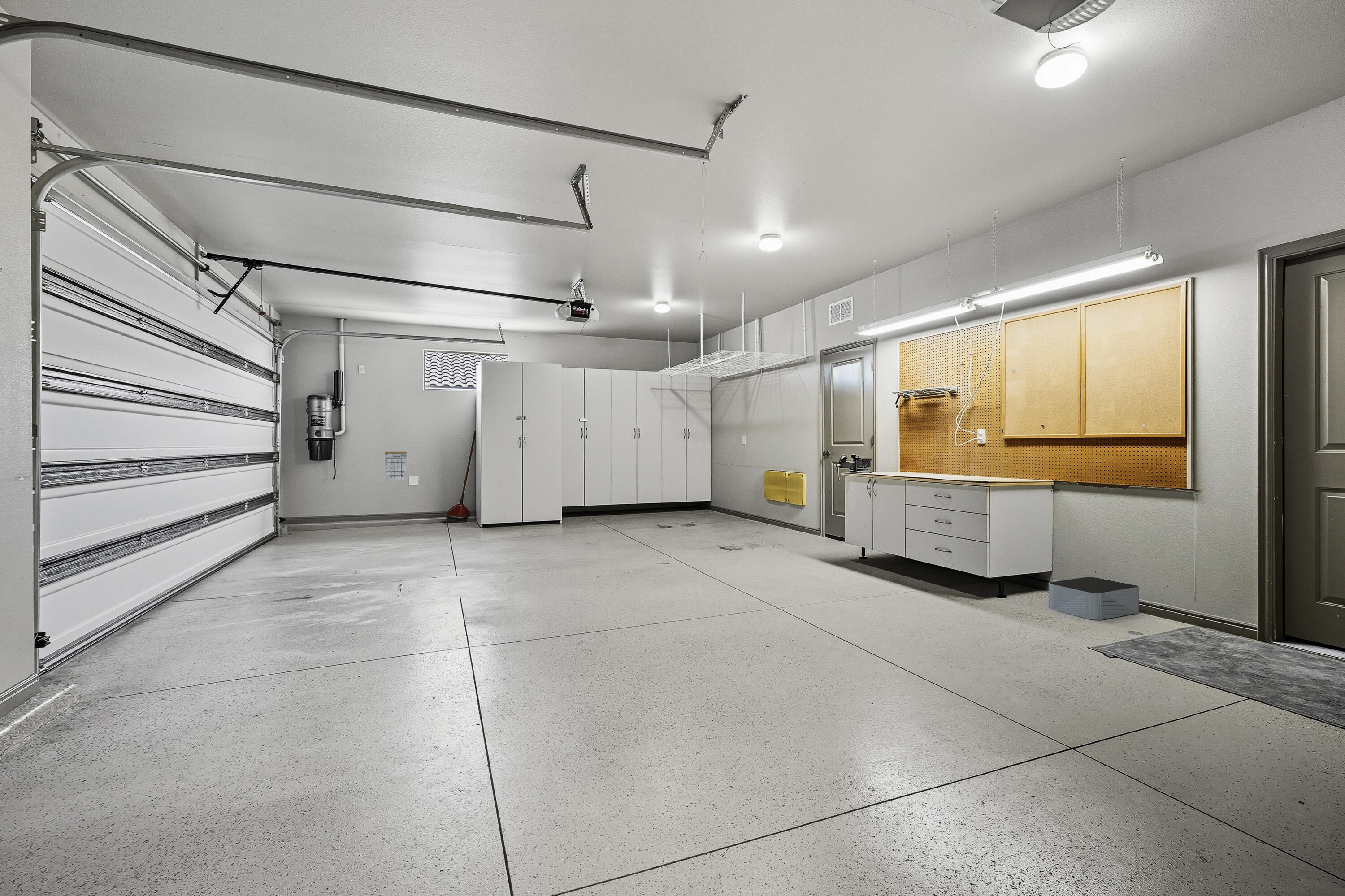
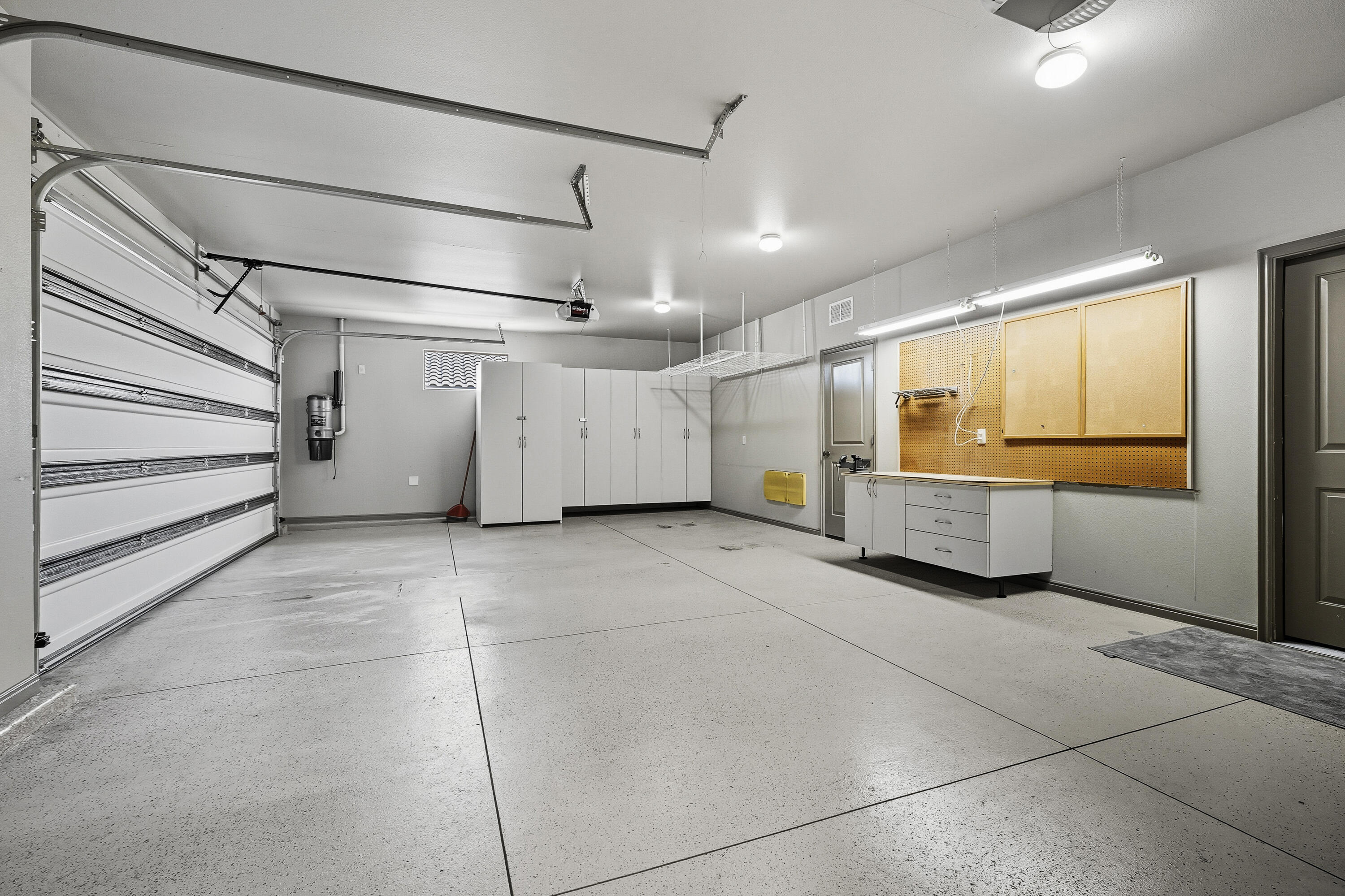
- calendar (395, 462)
- storage bin (1093, 597)
